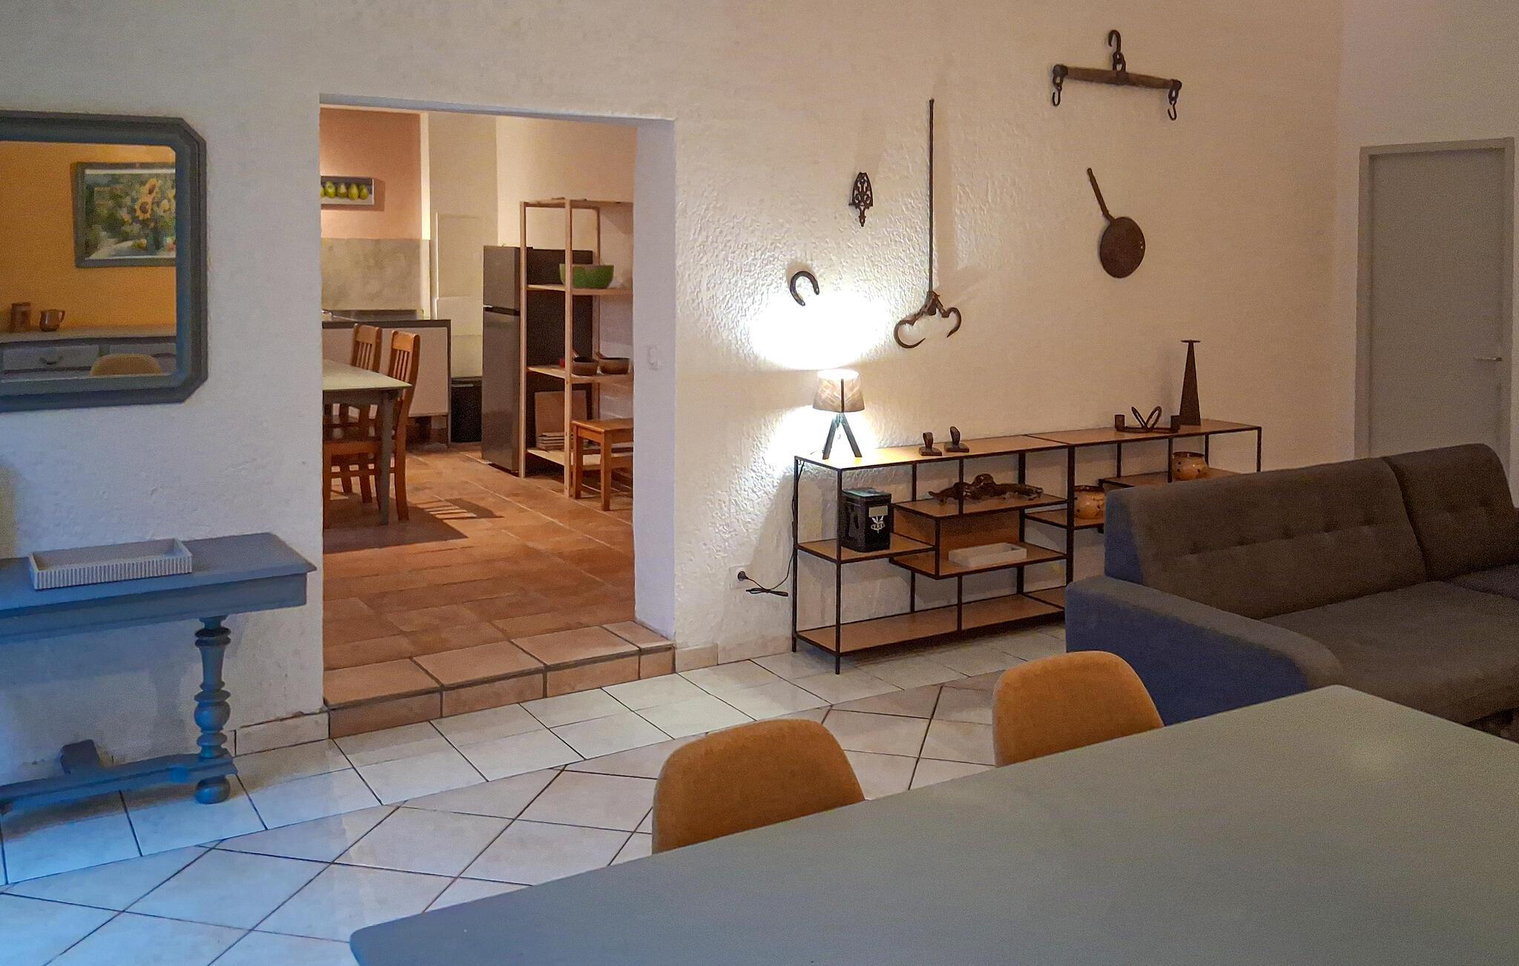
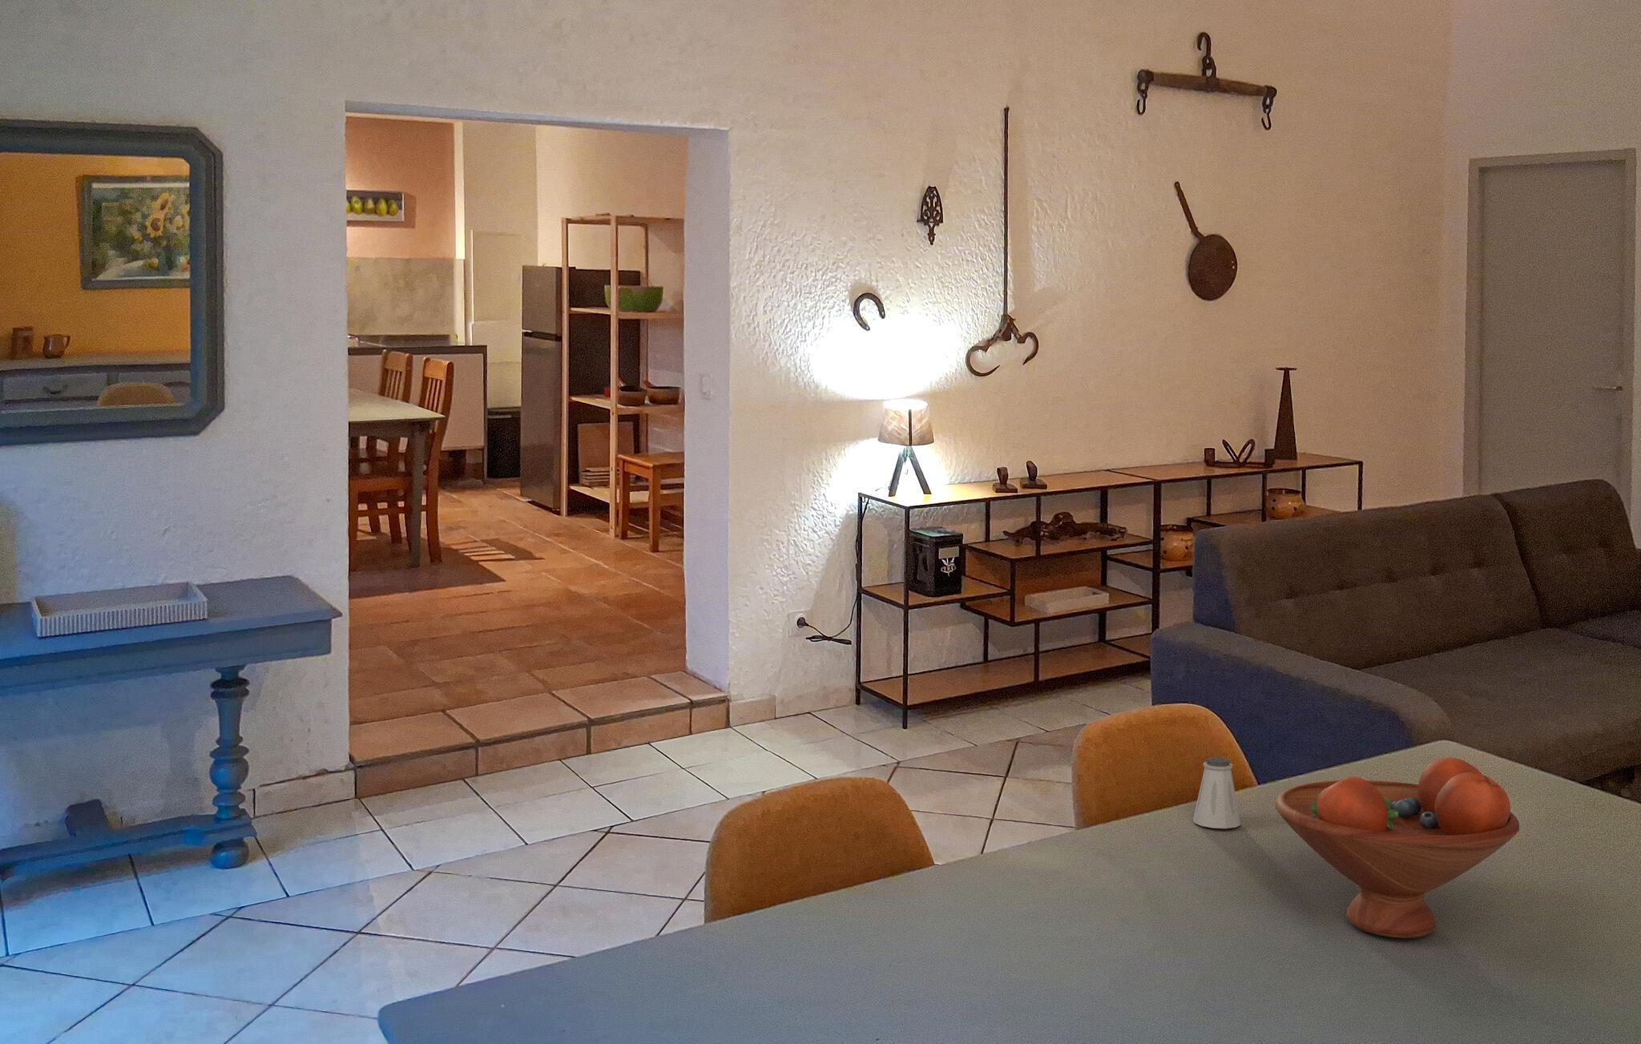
+ saltshaker (1218, 790)
+ fruit bowl (1392, 844)
